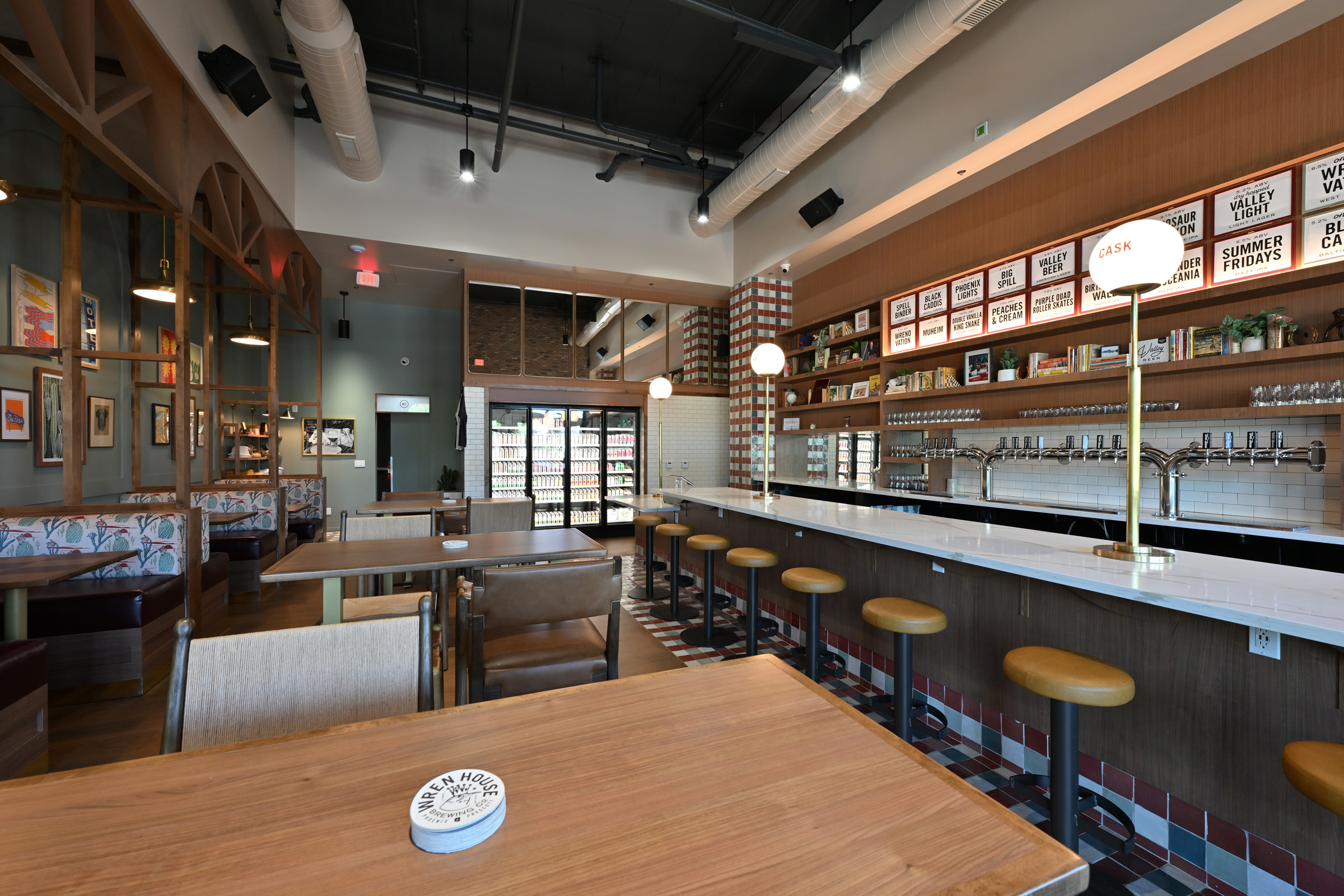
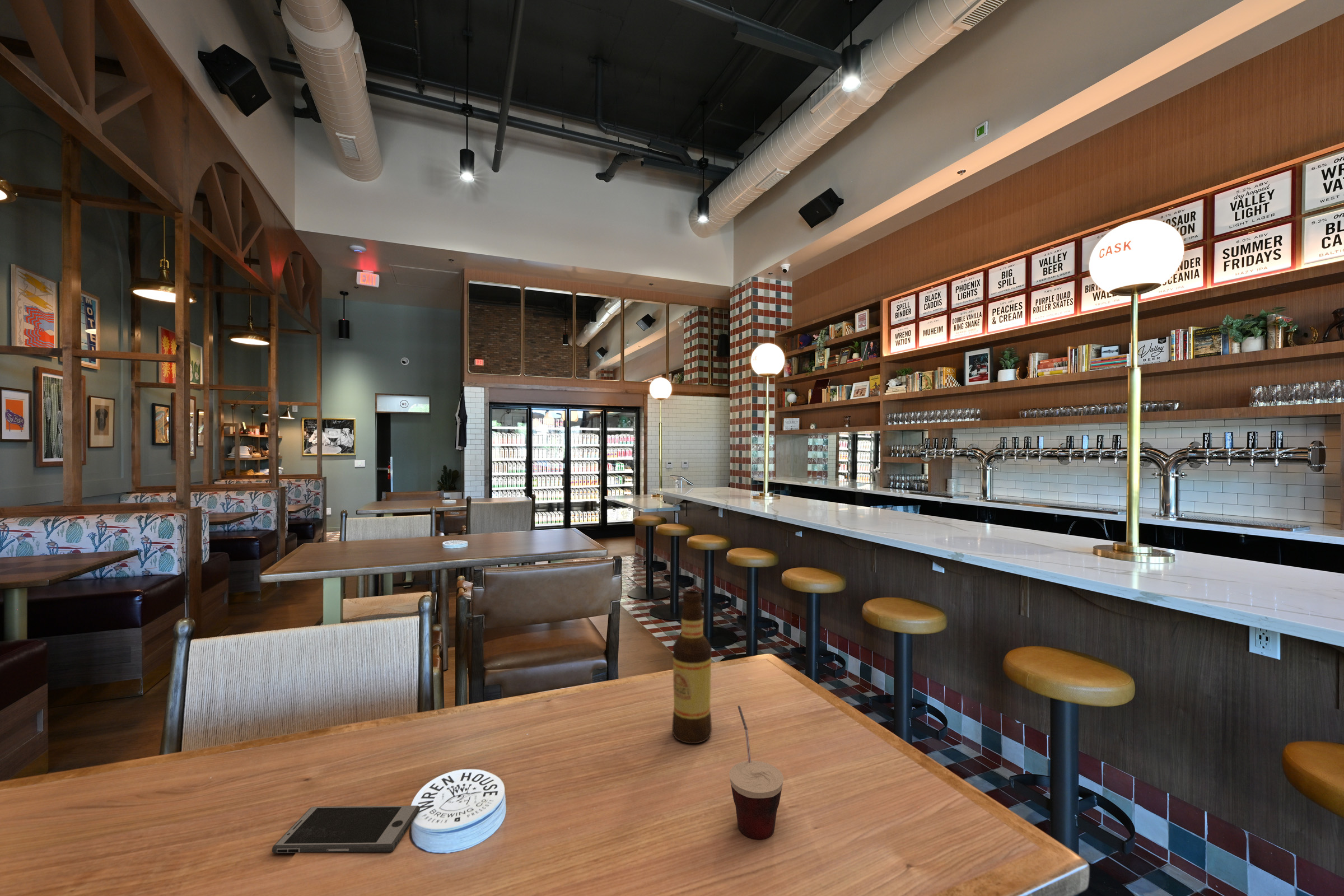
+ smartphone (349, 828)
+ bottle (692, 663)
+ cup (750, 771)
